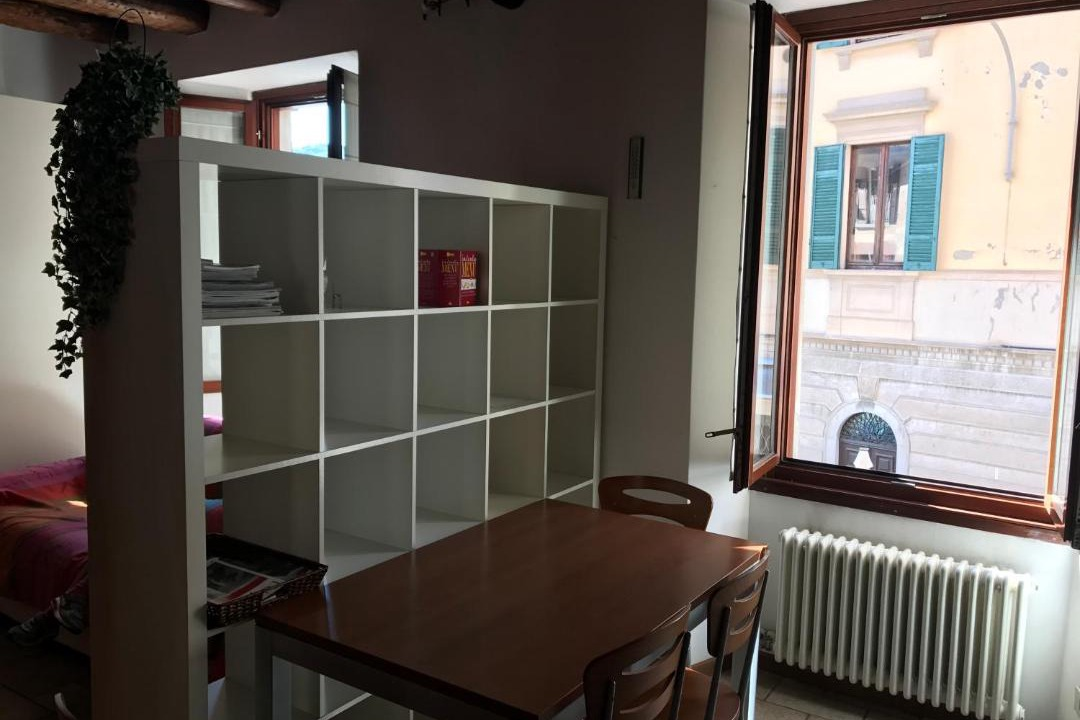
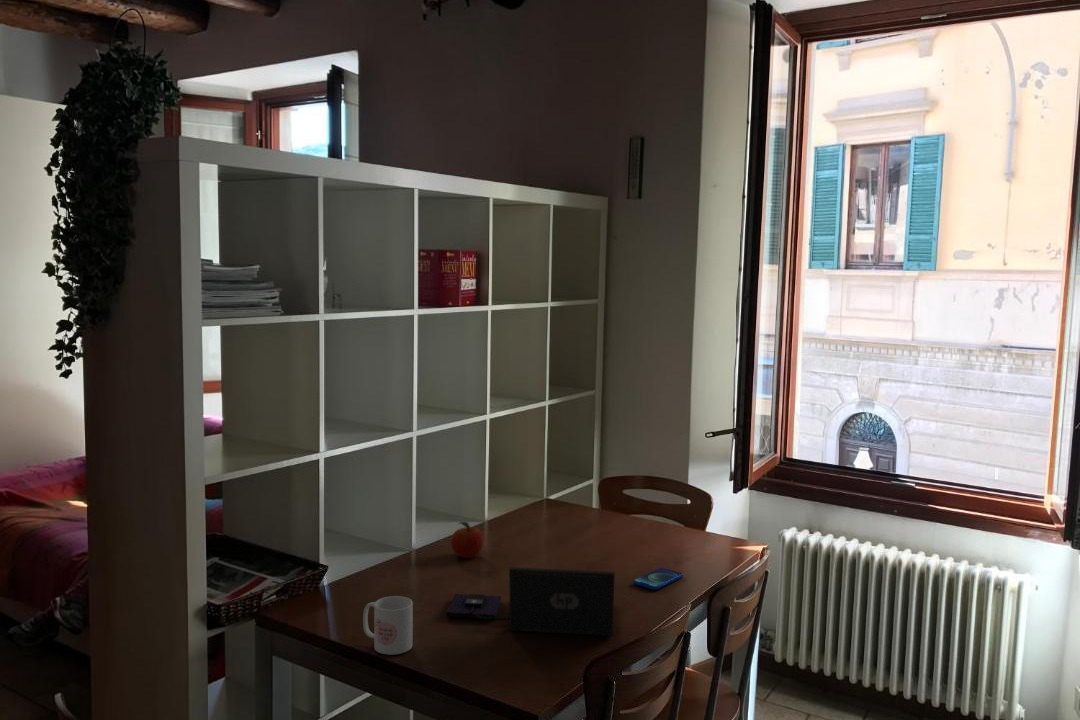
+ fruit (467, 539)
+ laptop computer (530, 585)
+ smartphone (658, 578)
+ mug (386, 623)
